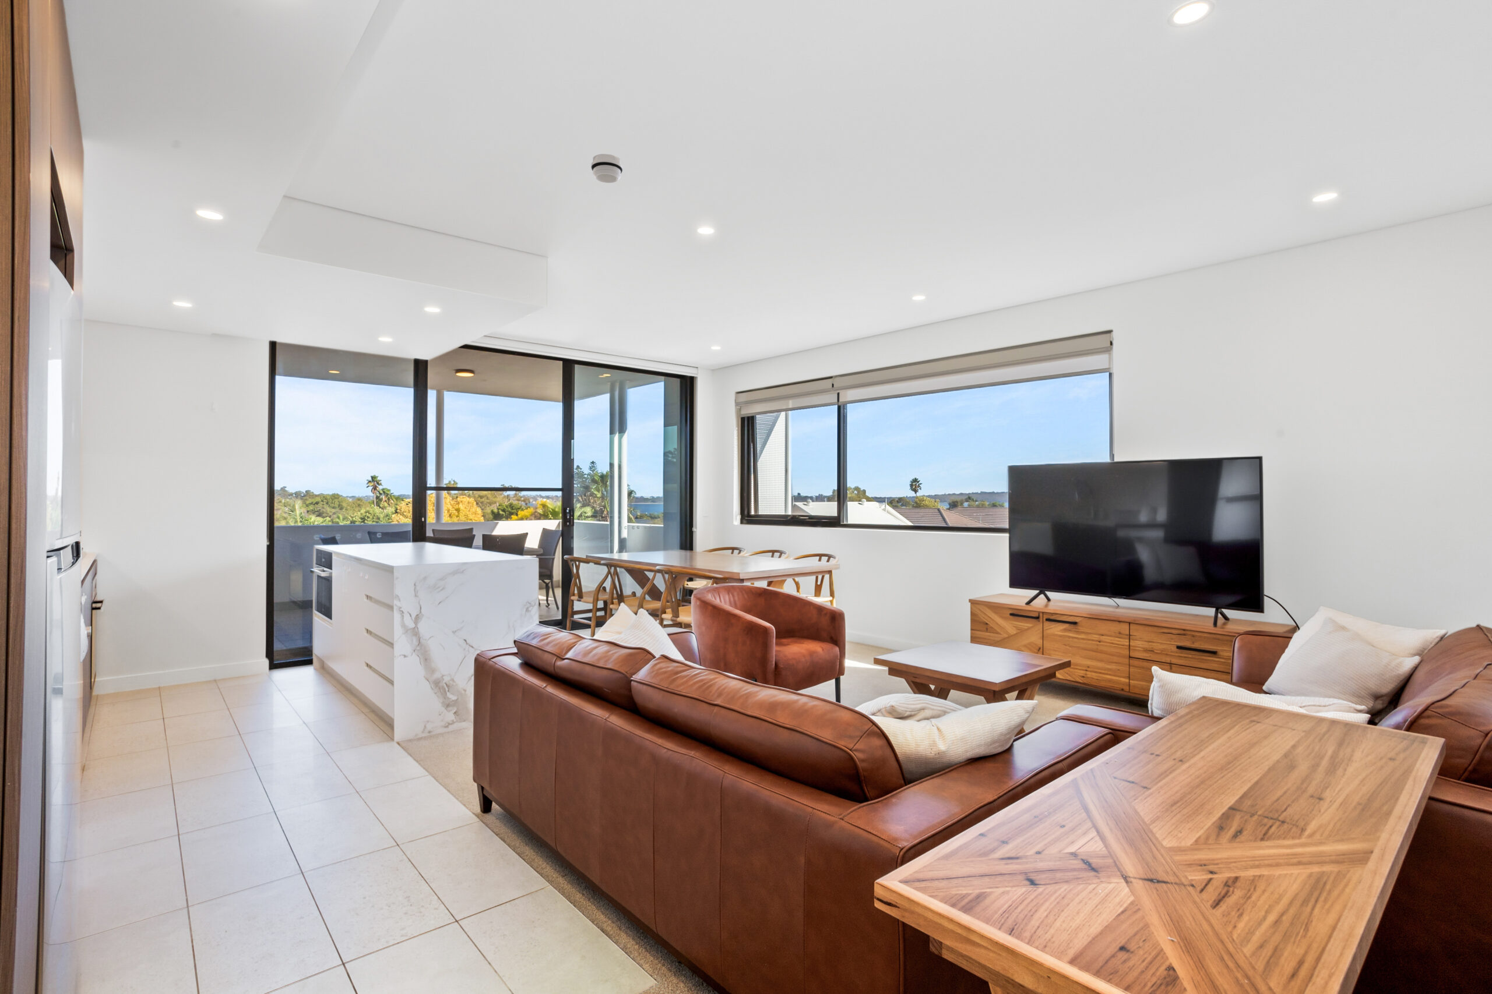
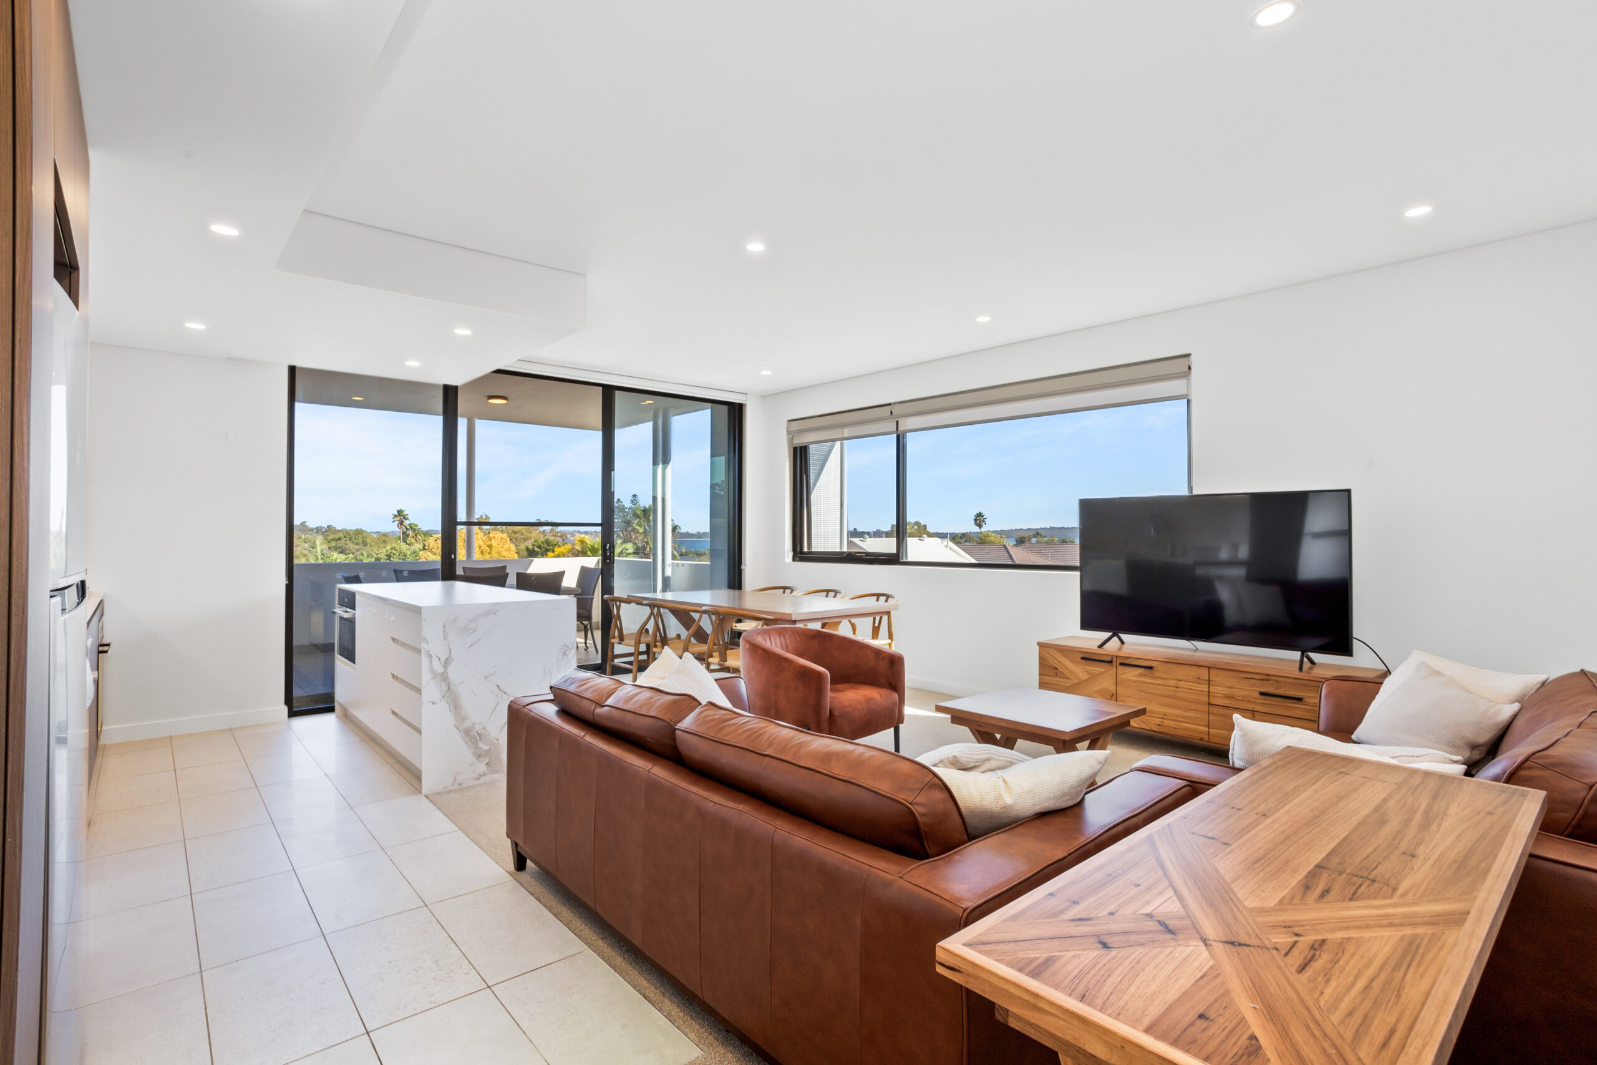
- smoke detector (607, 169)
